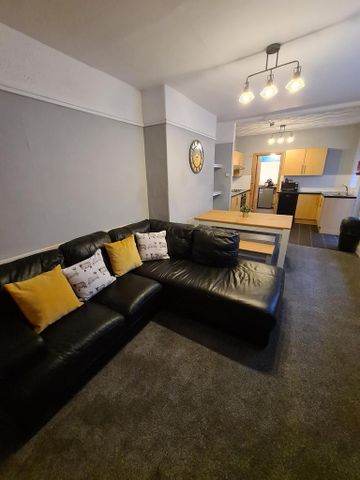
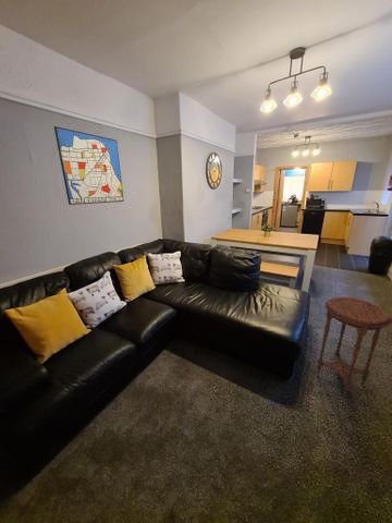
+ wall art (94, 170)
+ side table (354, 345)
